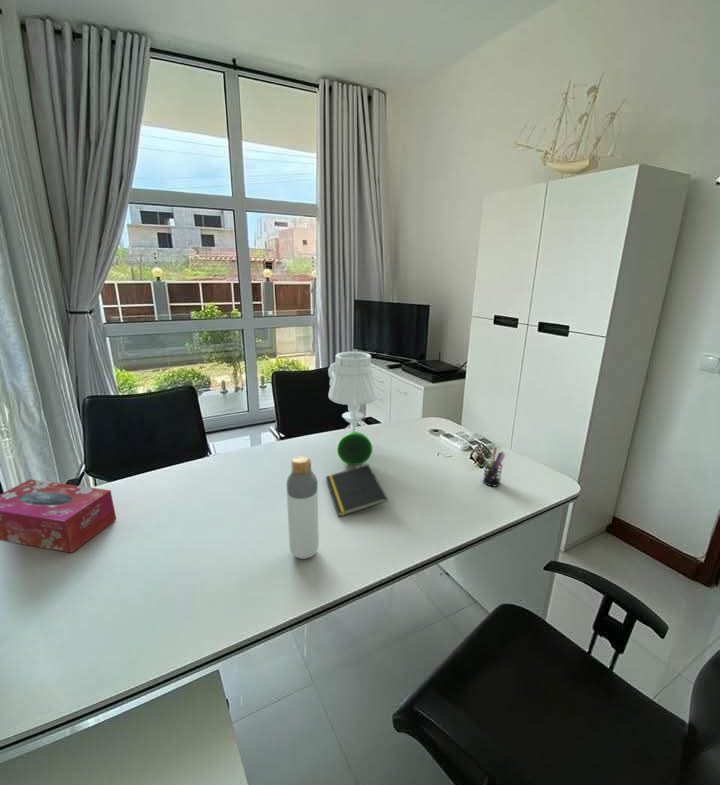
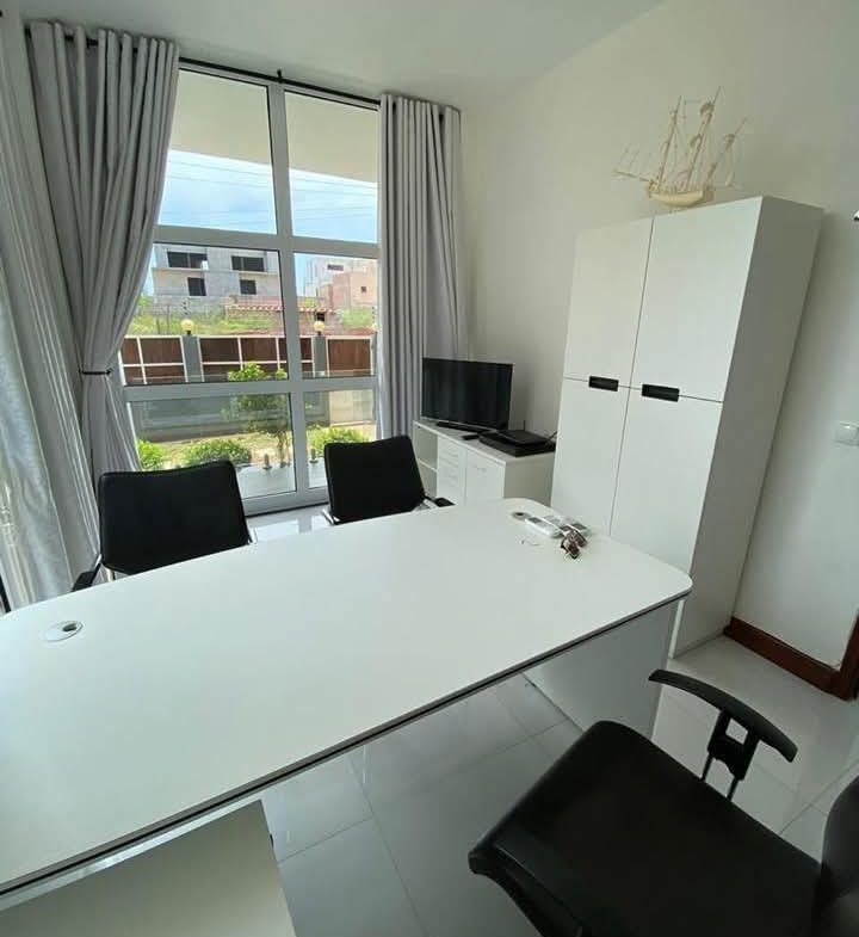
- bottle (302, 507)
- wall sconce (355, 404)
- pen holder (491, 466)
- notepad (354, 488)
- tissue box (49, 513)
